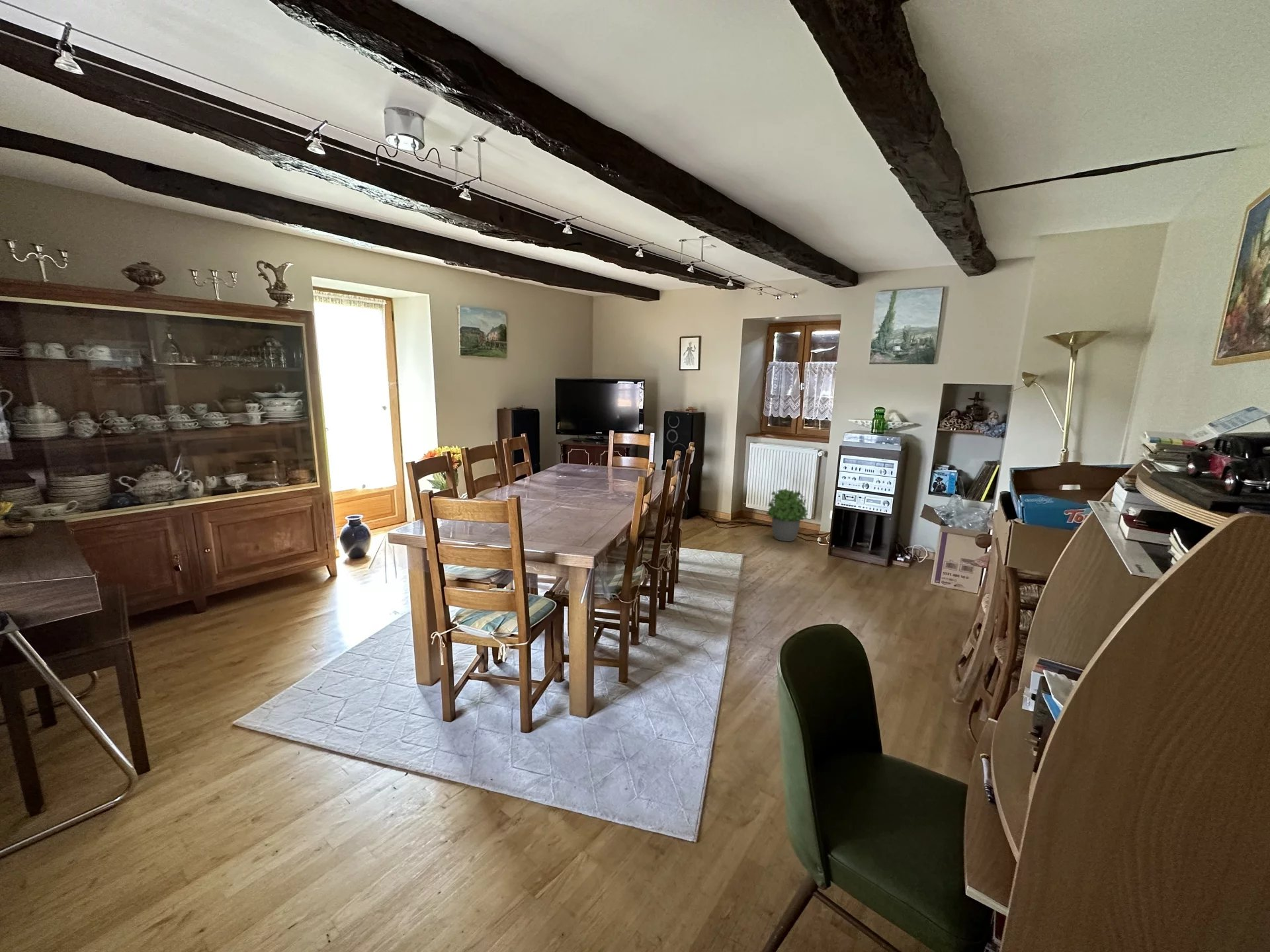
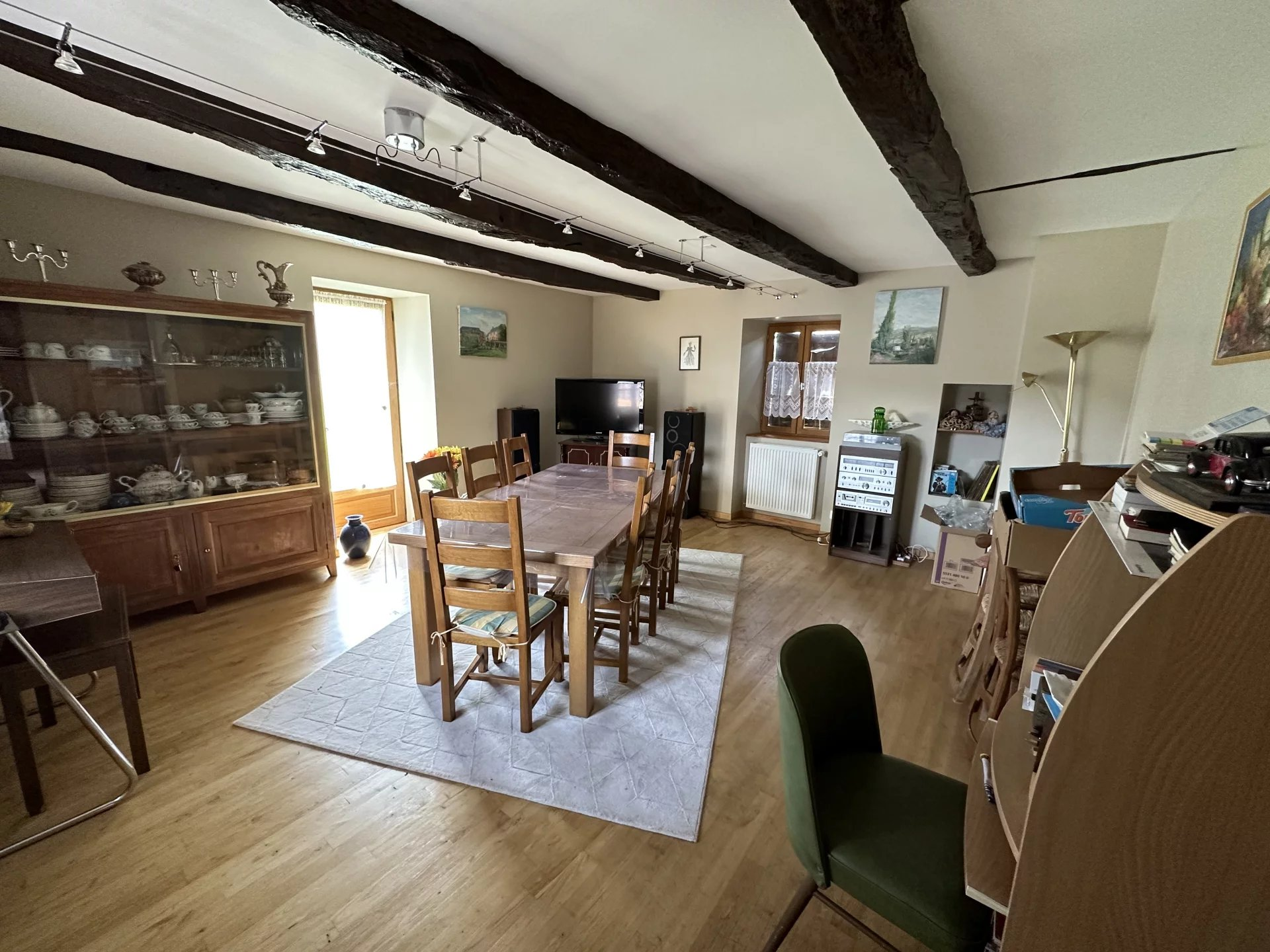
- potted plant (786, 514)
